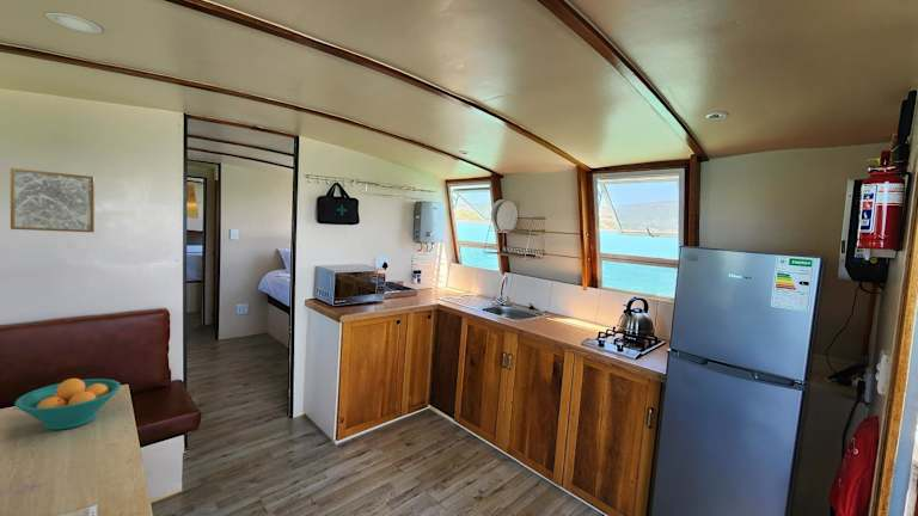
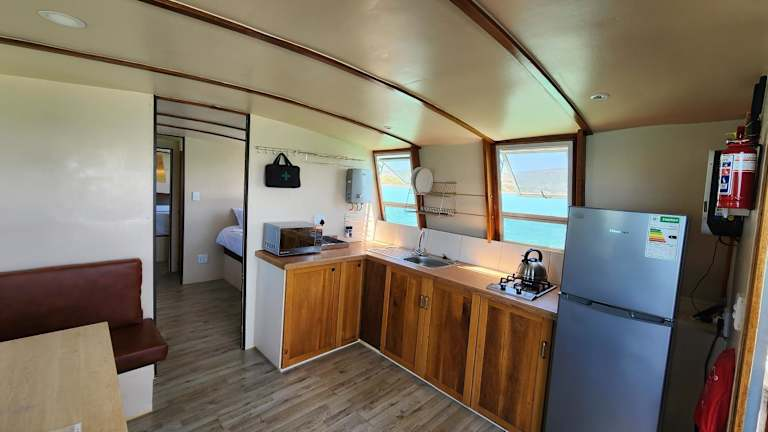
- fruit bowl (71, 400)
- wall art (54, 202)
